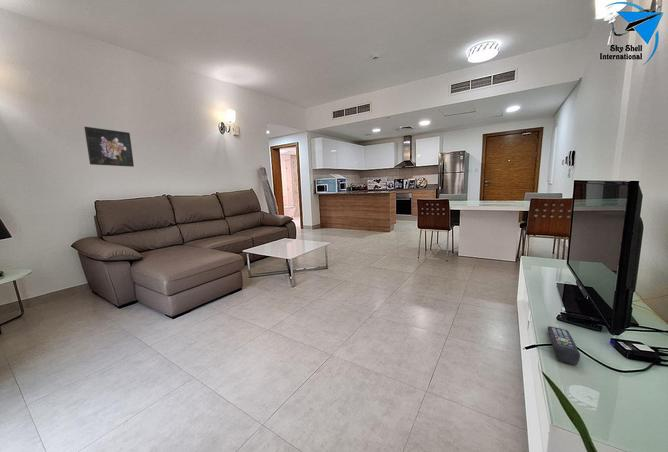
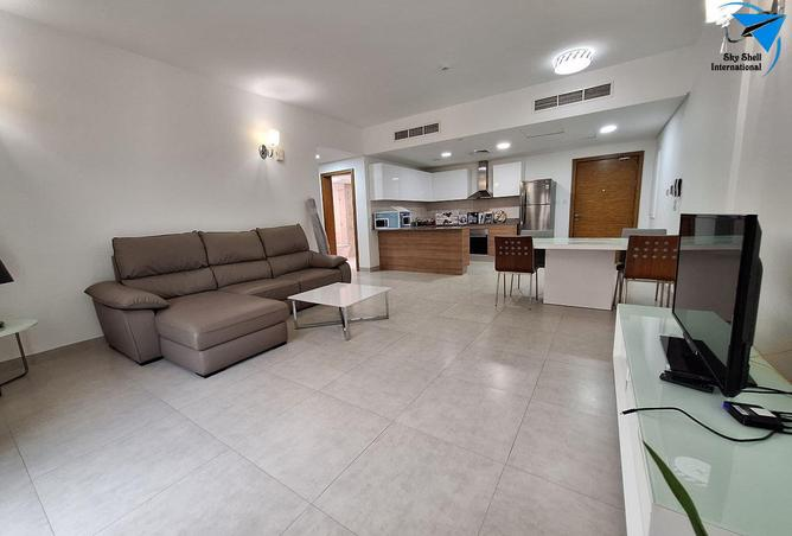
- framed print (110, 147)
- remote control (562, 341)
